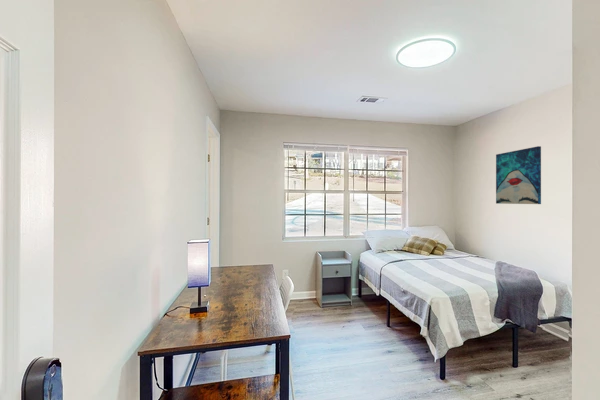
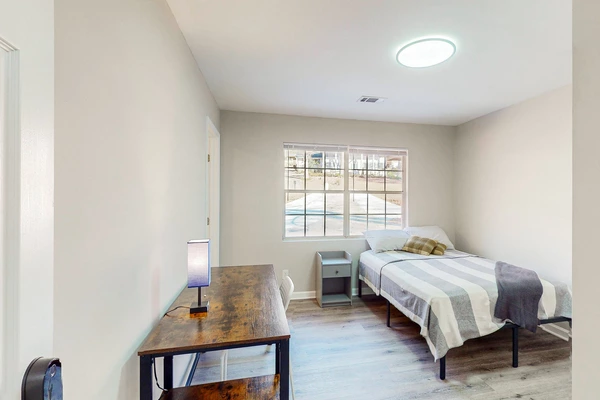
- wall art (516, 177)
